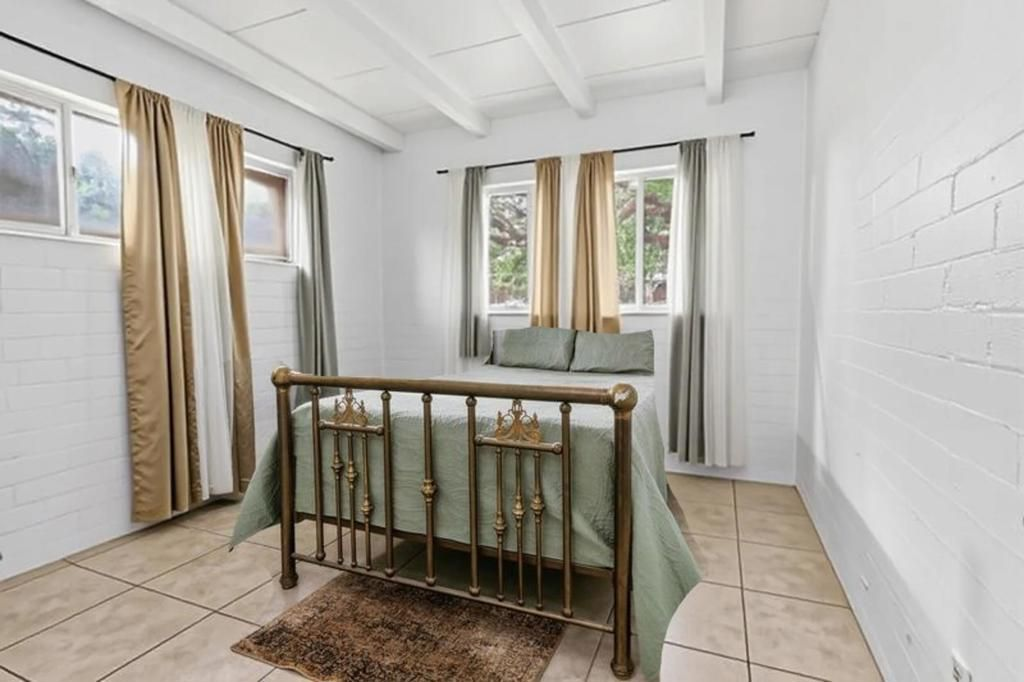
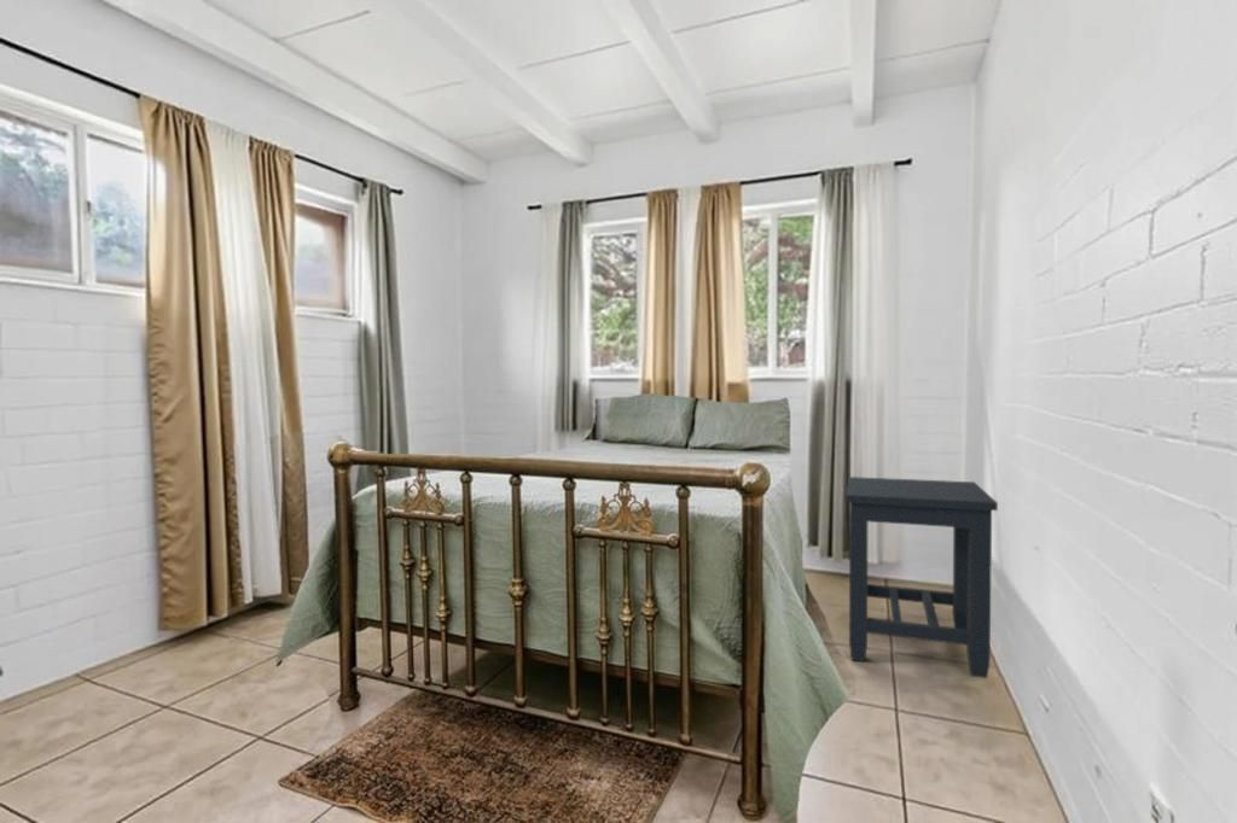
+ side table (912, 588)
